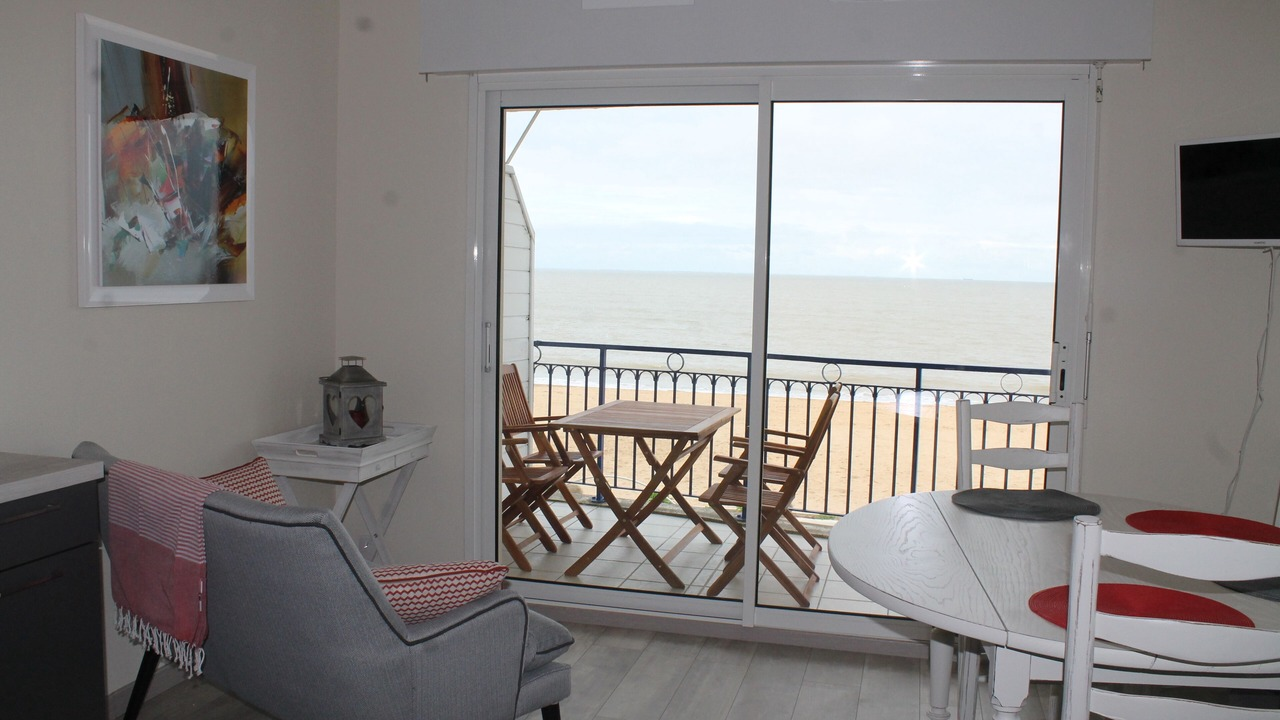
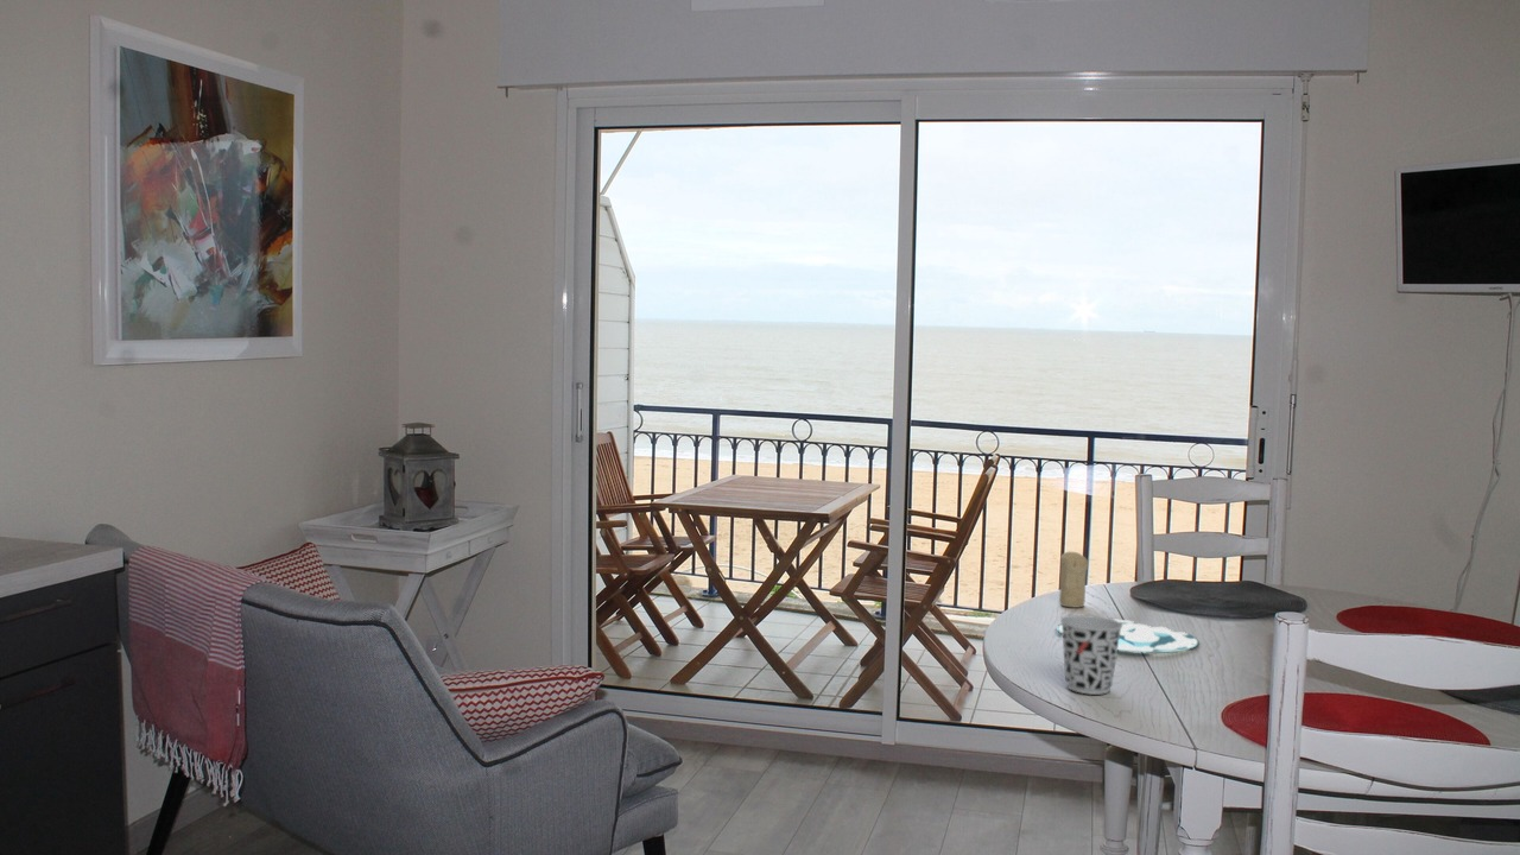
+ candle (1072, 580)
+ cup (1089, 654)
+ plate (1126, 628)
